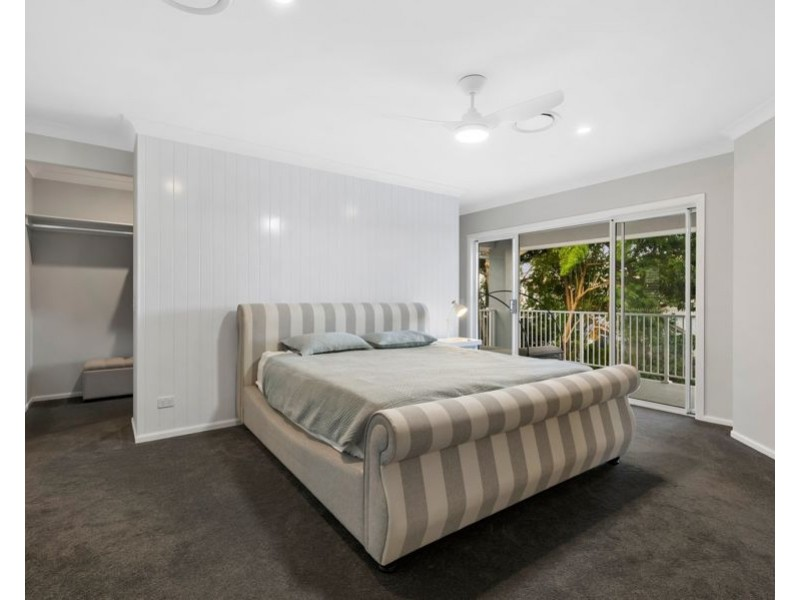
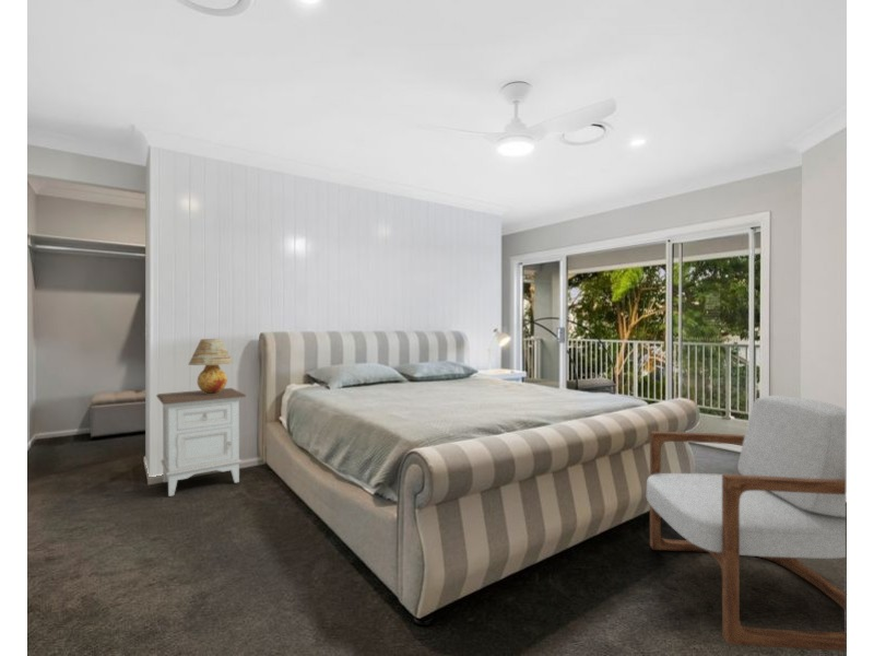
+ nightstand (201, 437)
+ table lamp (211, 365)
+ armchair (746, 494)
